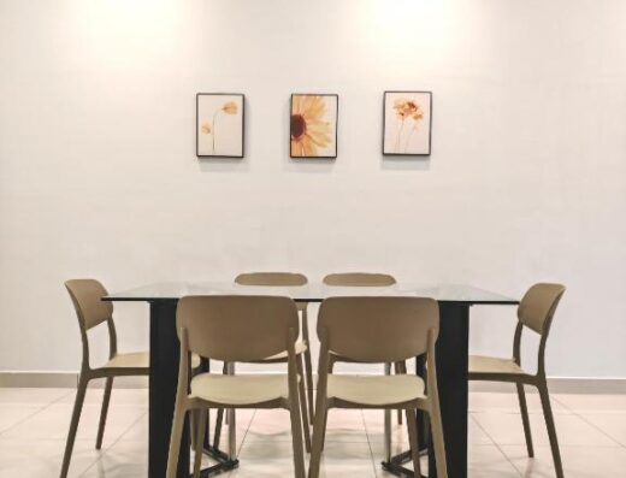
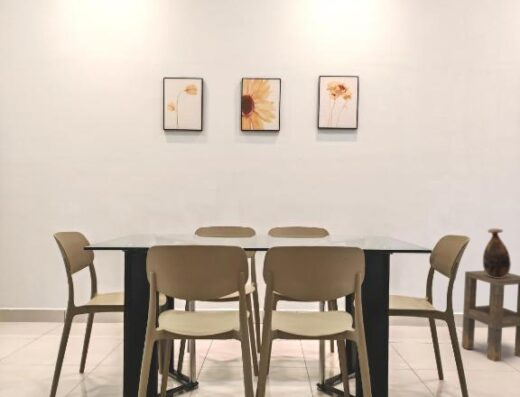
+ vase (496, 252)
+ side table (495, 313)
